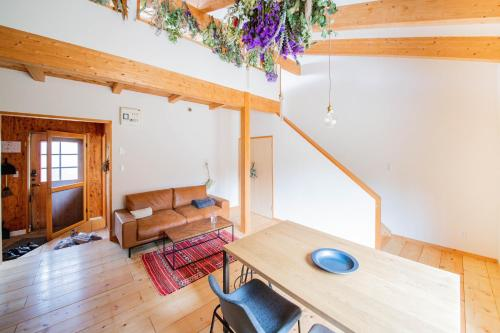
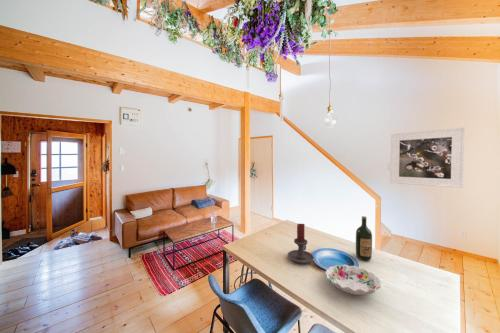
+ decorative bowl (351, 280)
+ wine bottle (363, 237)
+ candle holder (301, 239)
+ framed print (423, 158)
